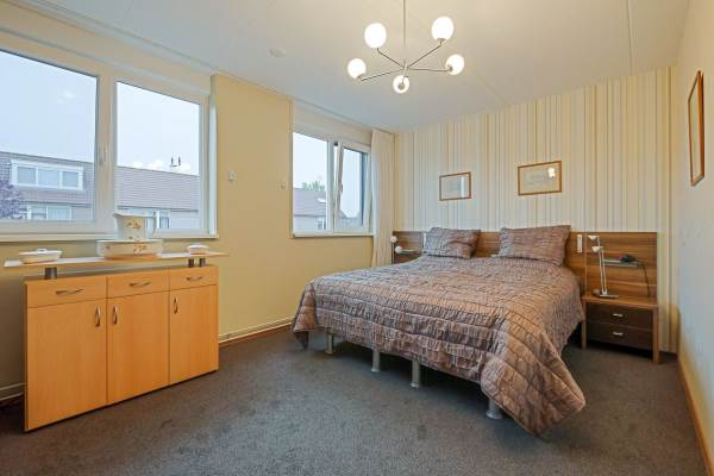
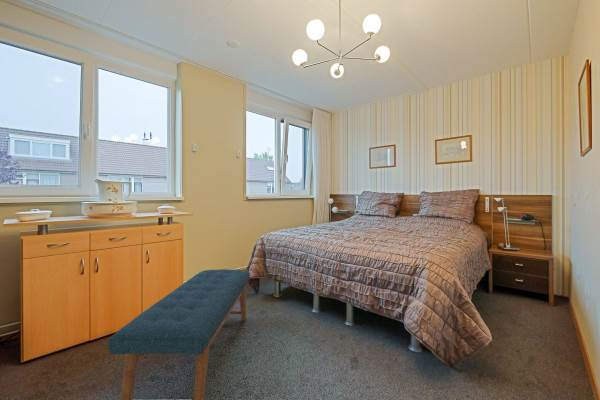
+ bench (201, 323)
